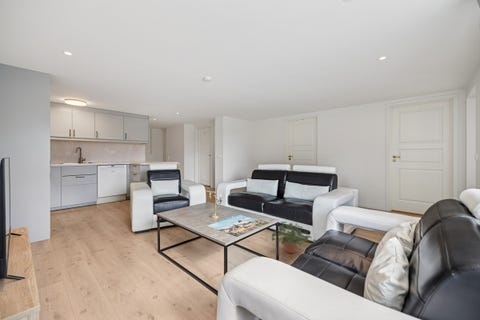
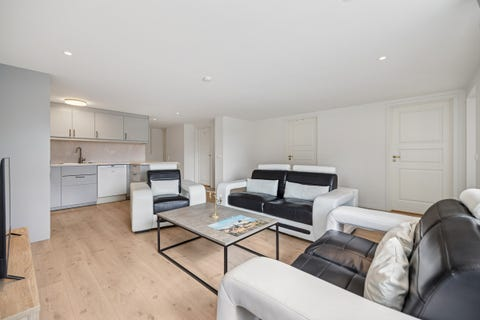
- potted plant (293, 239)
